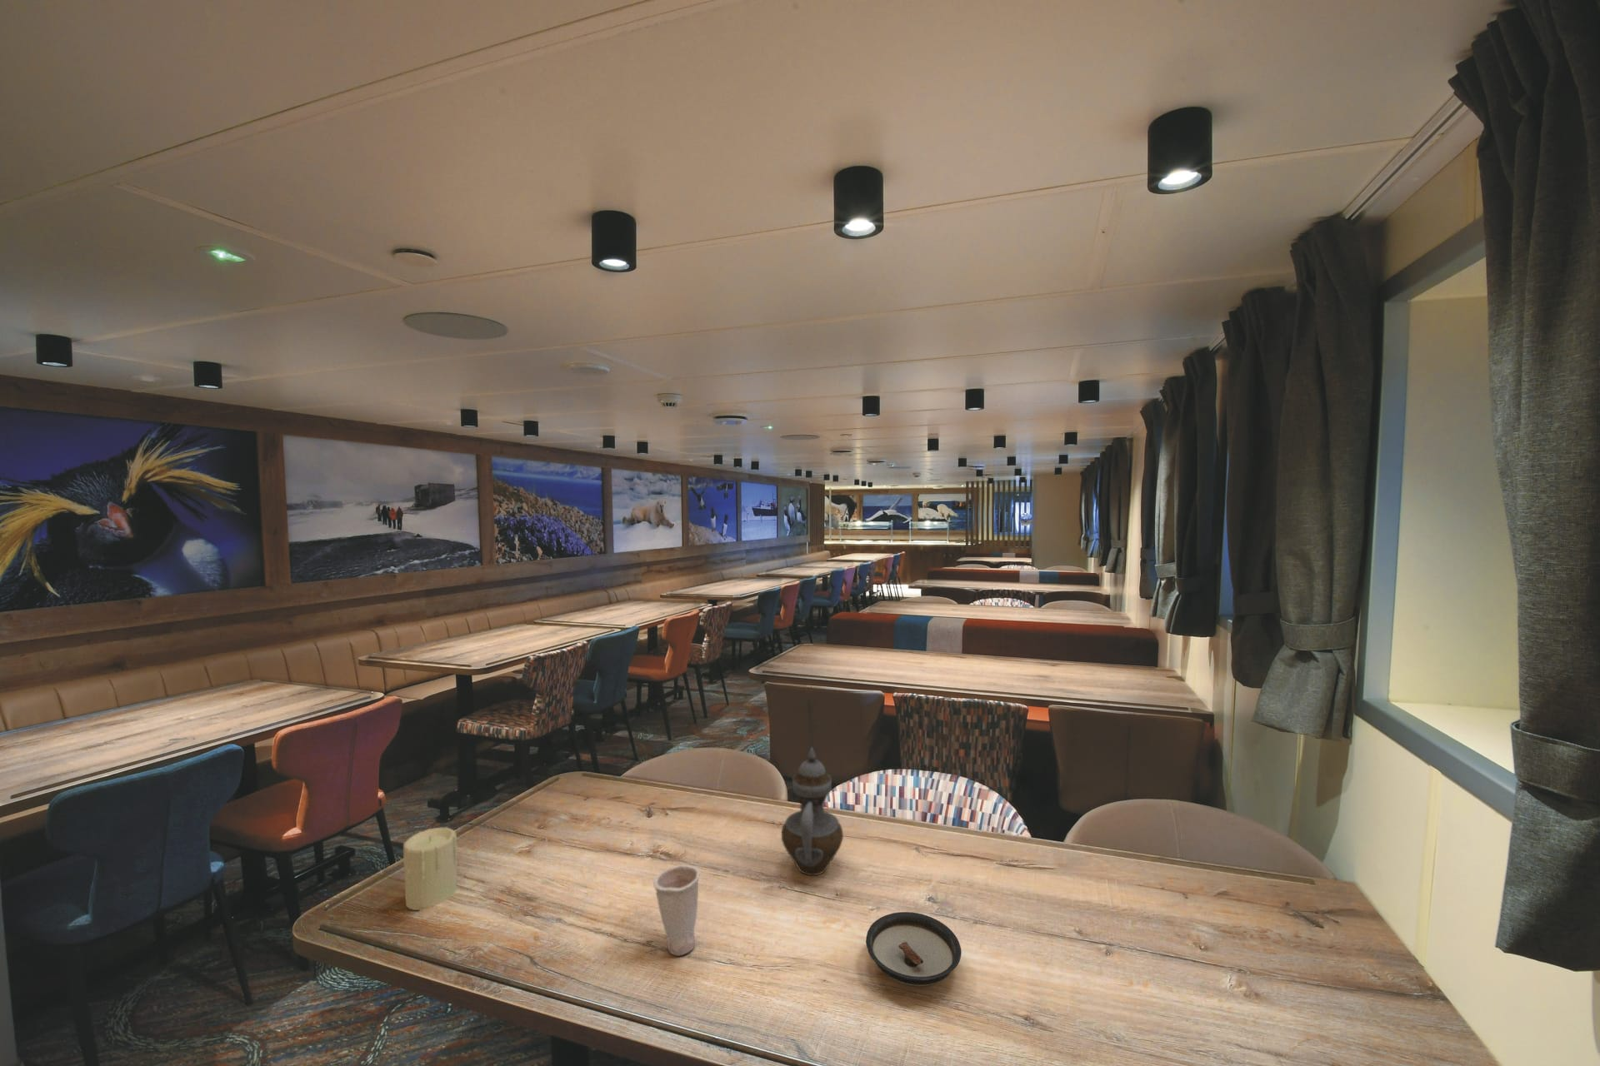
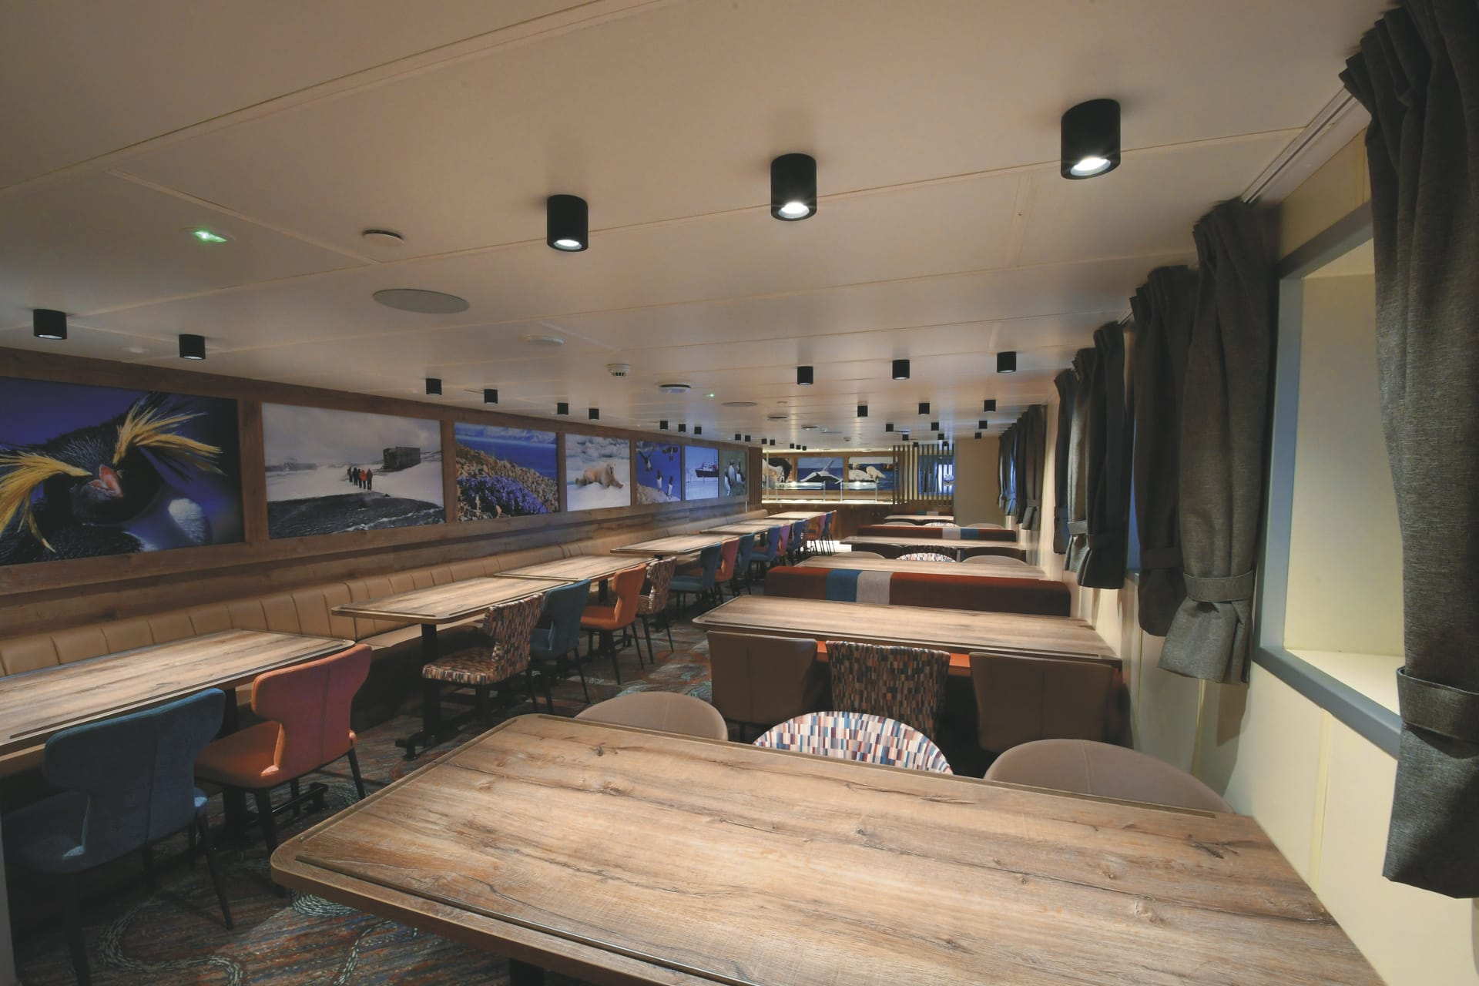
- teapot (812, 809)
- cup (676, 909)
- saucer (912, 954)
- candle (432, 865)
